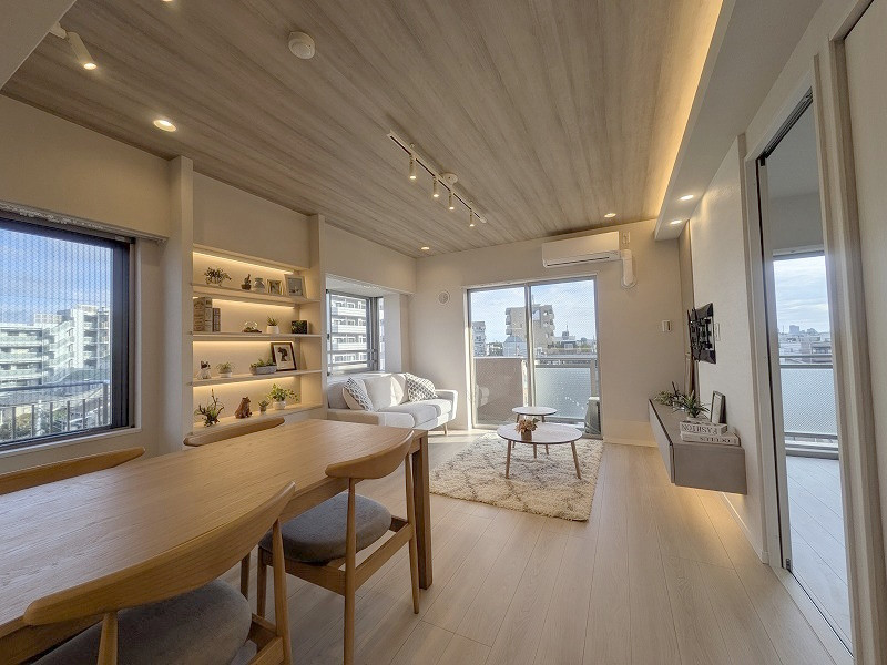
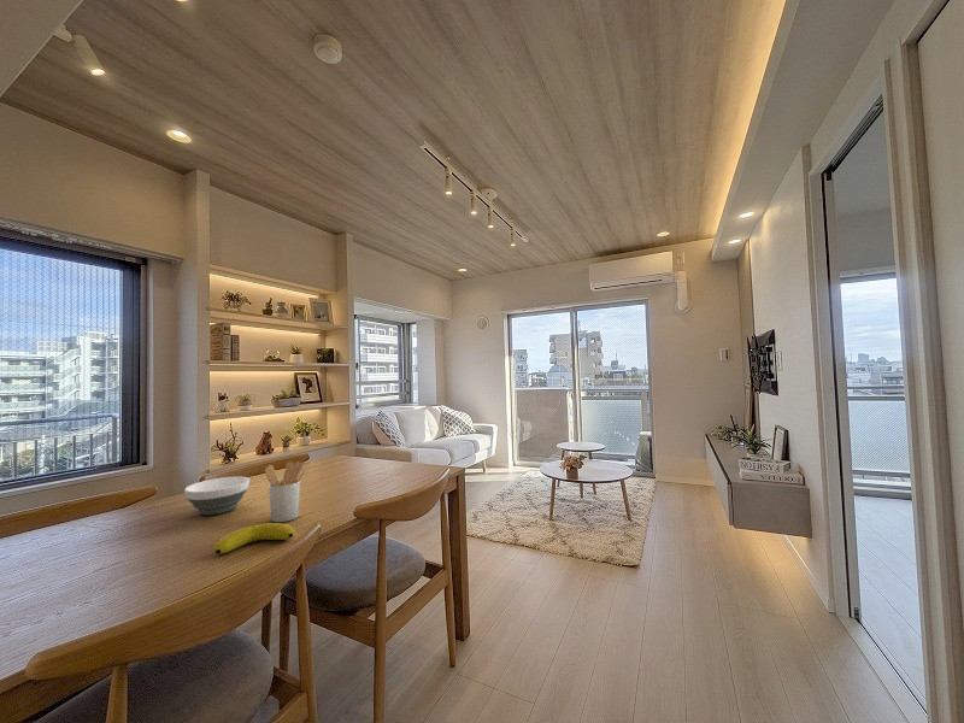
+ fruit (255, 535)
+ utensil holder (288, 488)
+ bowl (218, 496)
